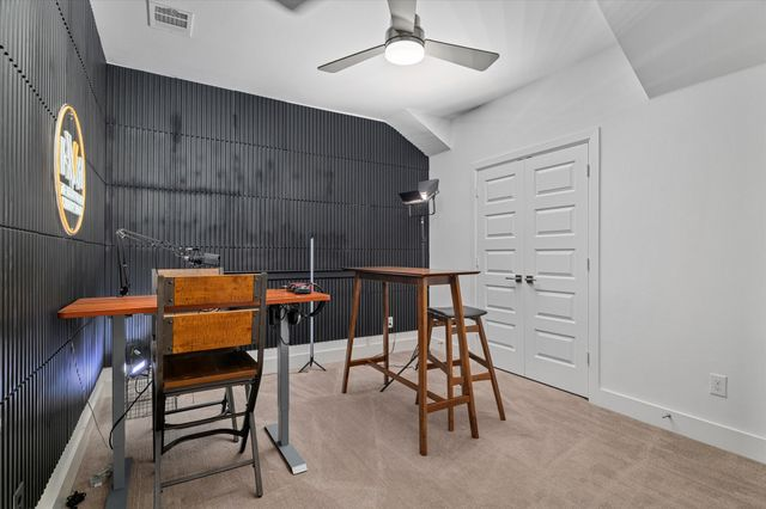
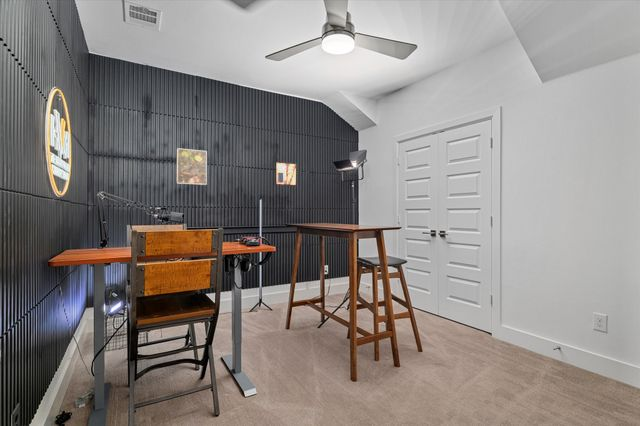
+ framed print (192, 166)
+ wall art (285, 174)
